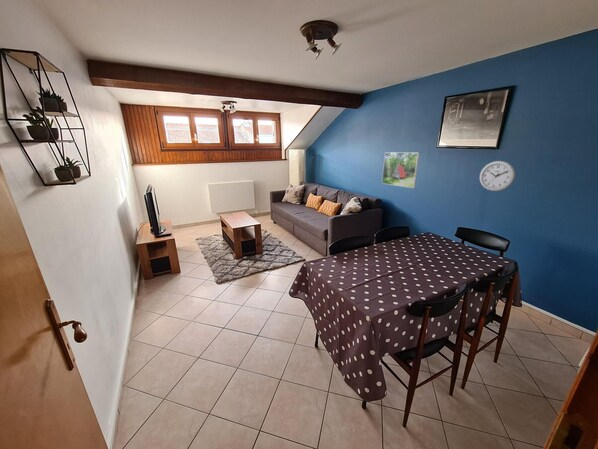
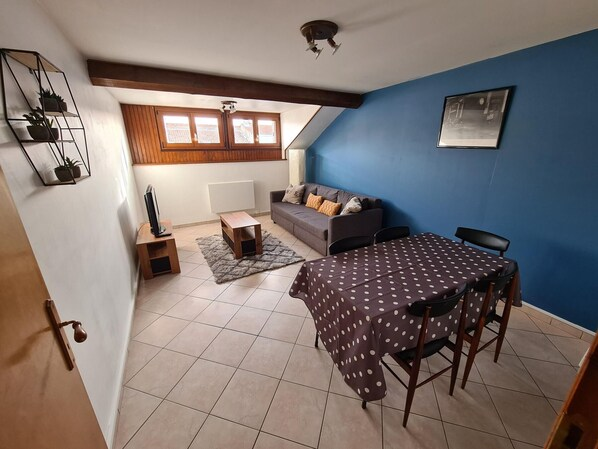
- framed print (399, 169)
- wall clock (495, 176)
